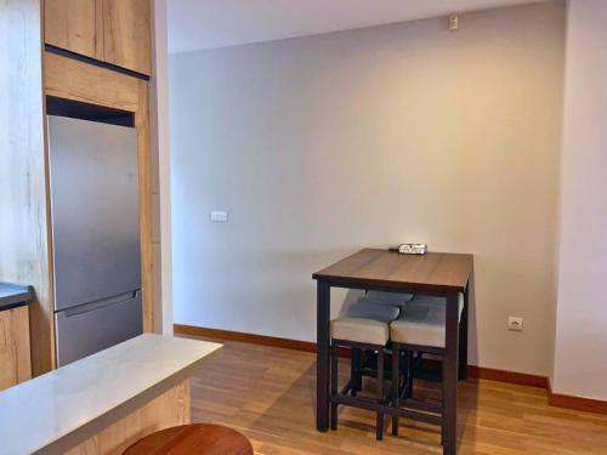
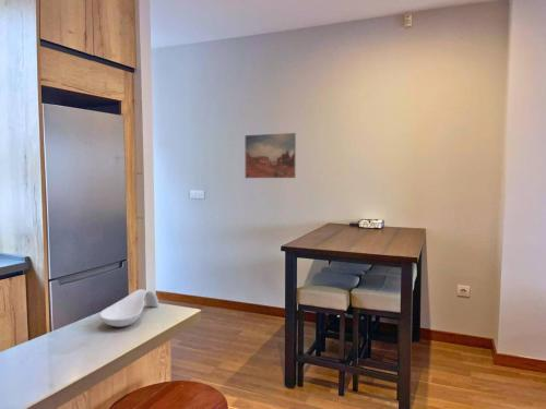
+ wall art (269, 156)
+ spoon rest (132, 305)
